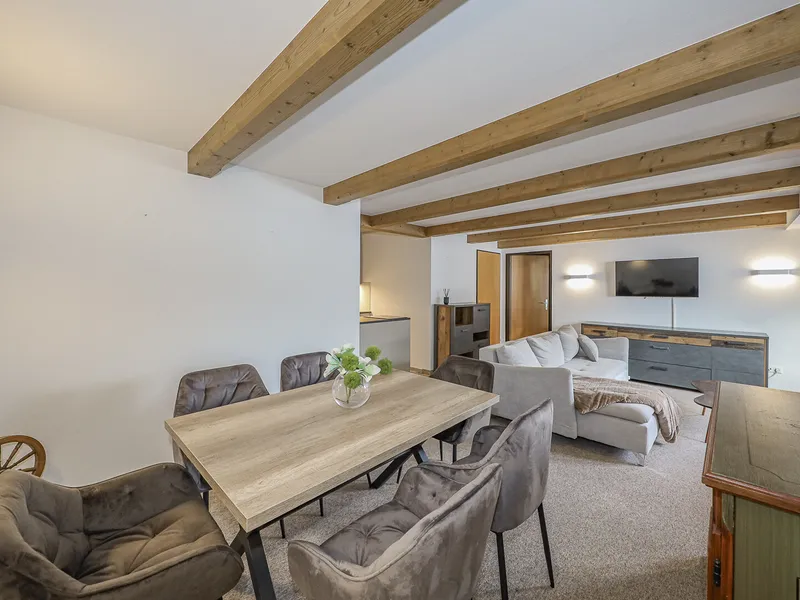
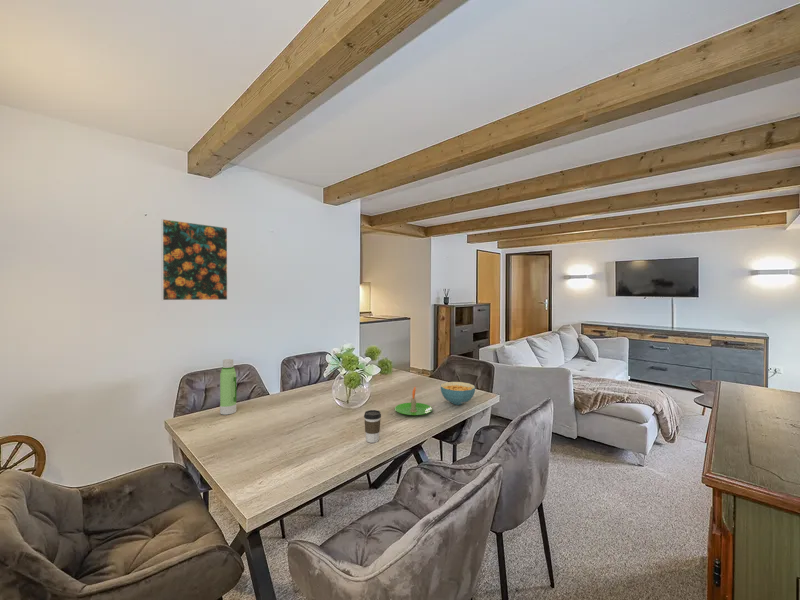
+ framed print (196, 262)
+ candle (413, 399)
+ cereal bowl (457, 394)
+ coffee cup (372, 426)
+ water bottle (228, 386)
